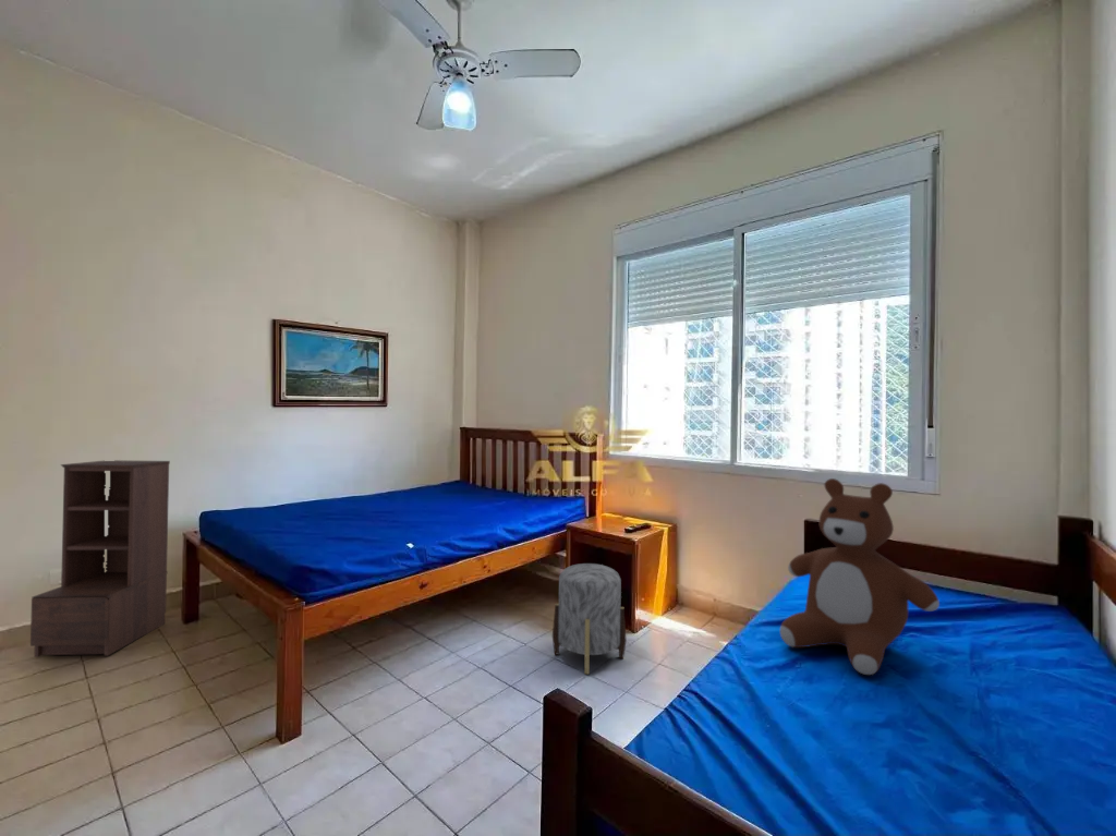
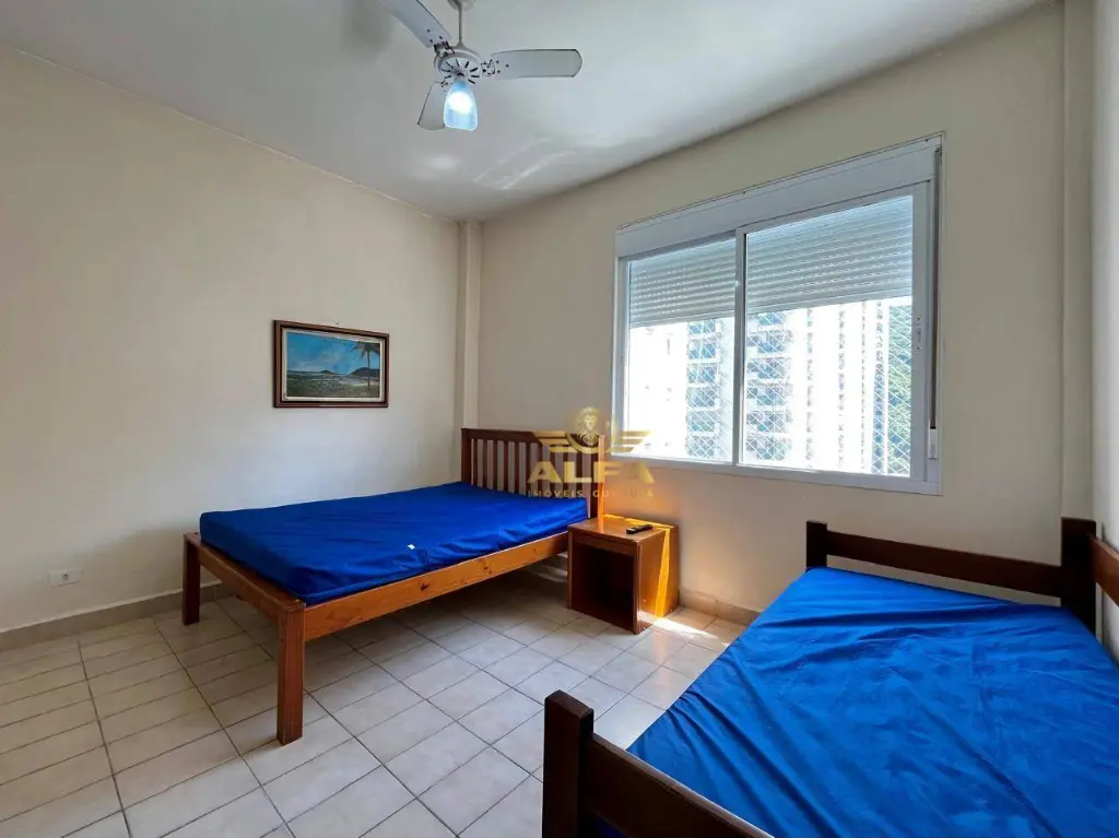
- bookshelf (107, 550)
- stool (590, 611)
- teddy bear (846, 565)
